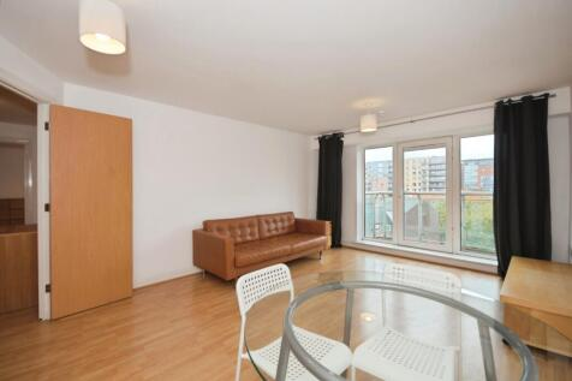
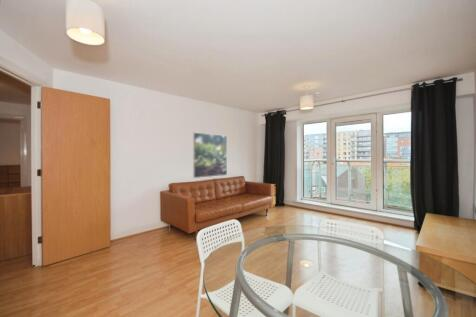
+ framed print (211, 155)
